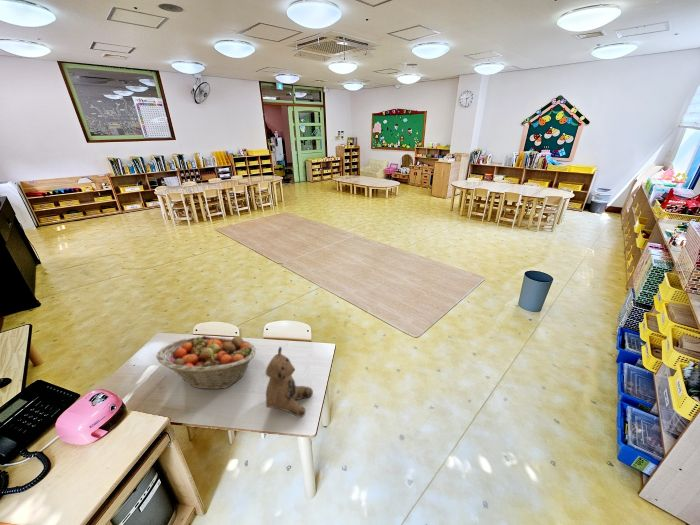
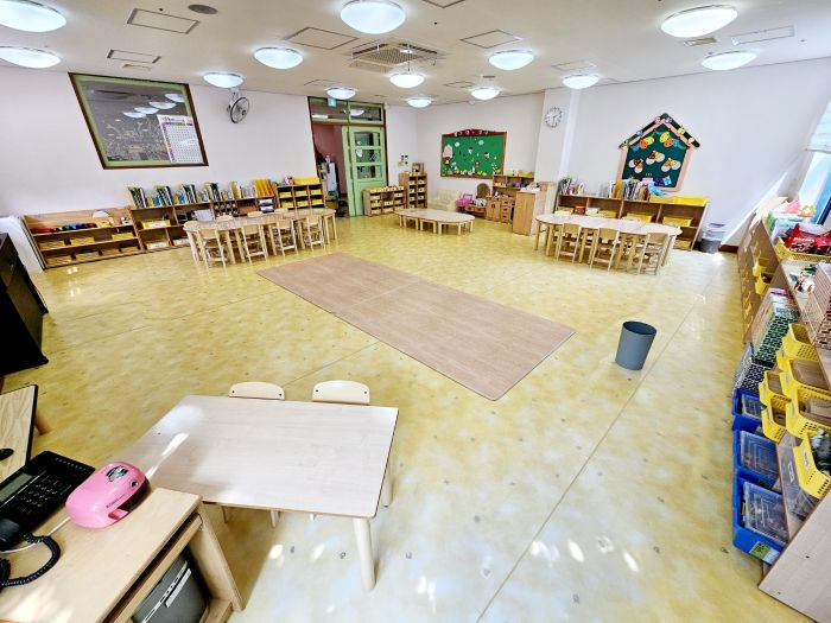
- teddy bear (287, 379)
- fruit basket (209, 357)
